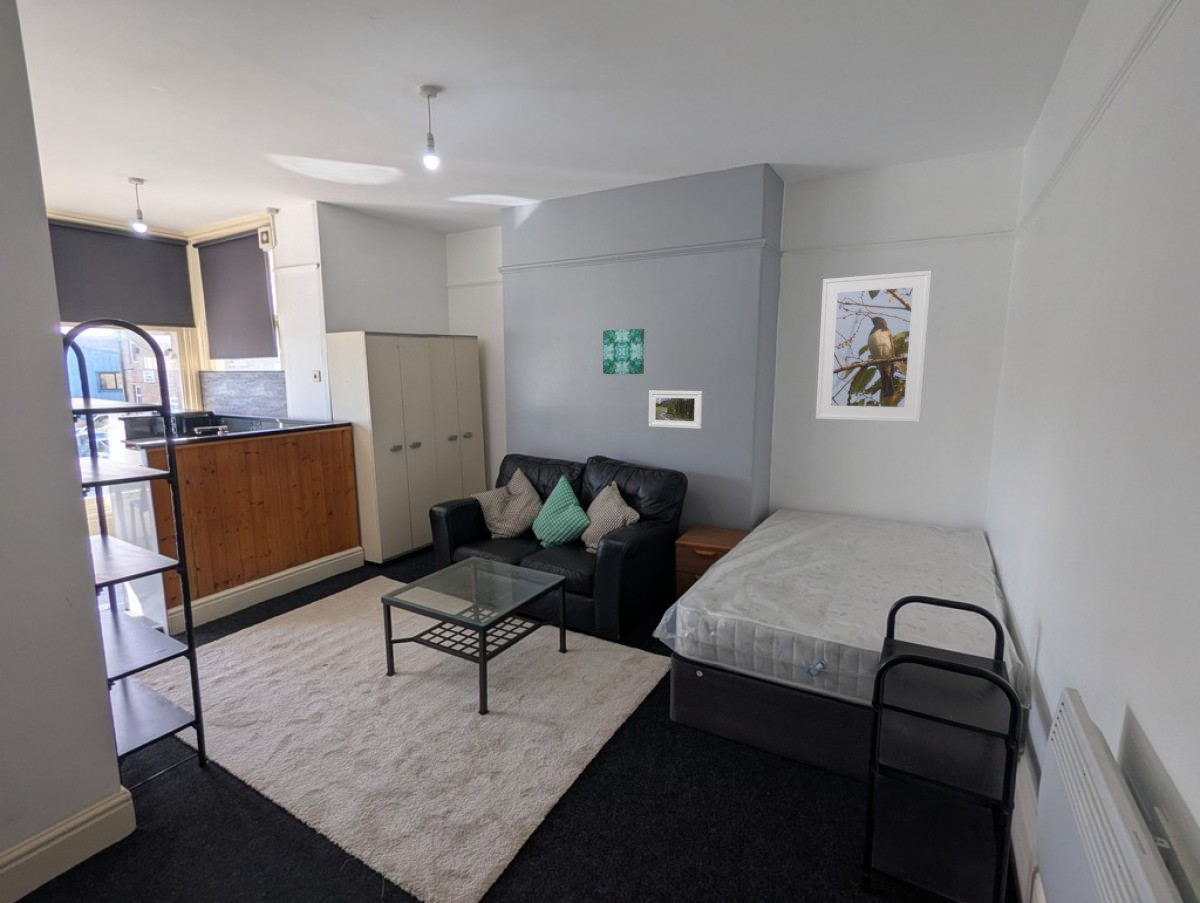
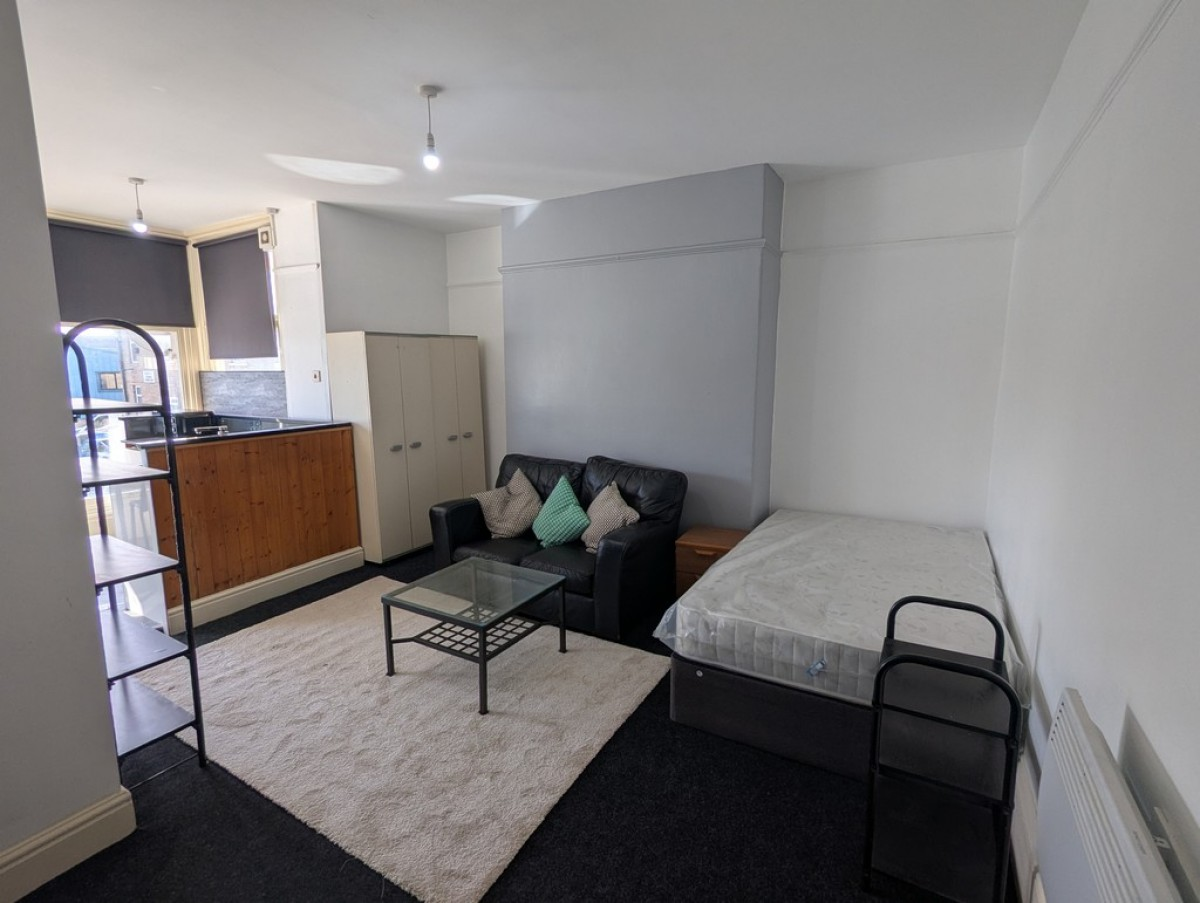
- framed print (870, 349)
- wall art (623, 352)
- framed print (674, 409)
